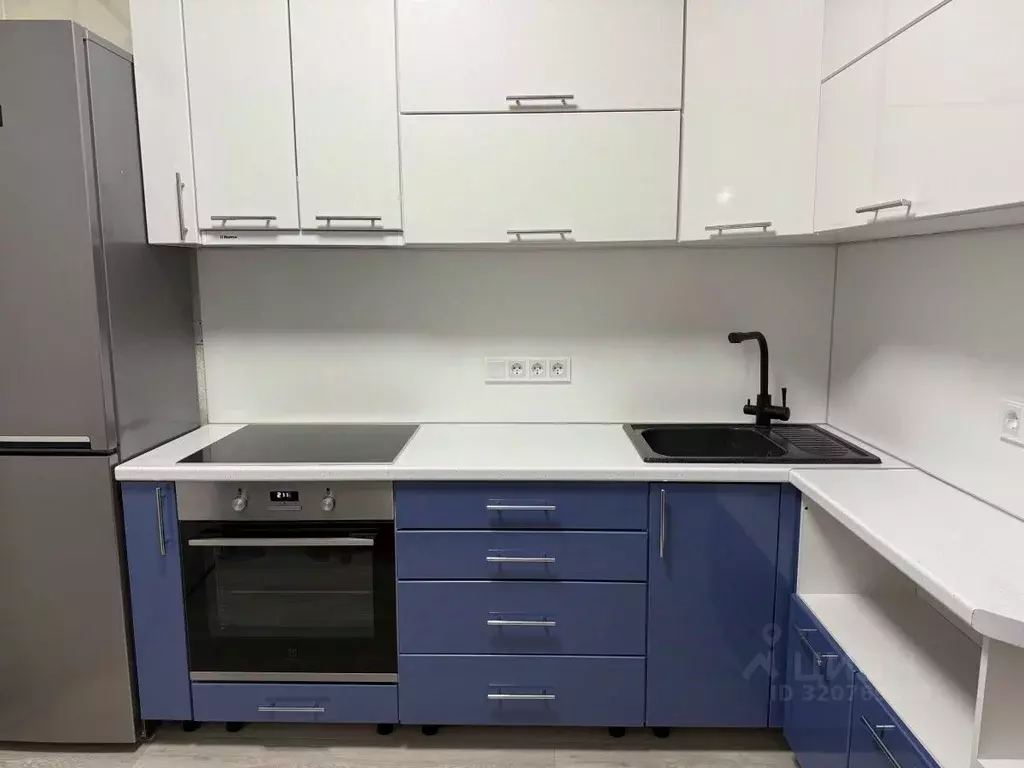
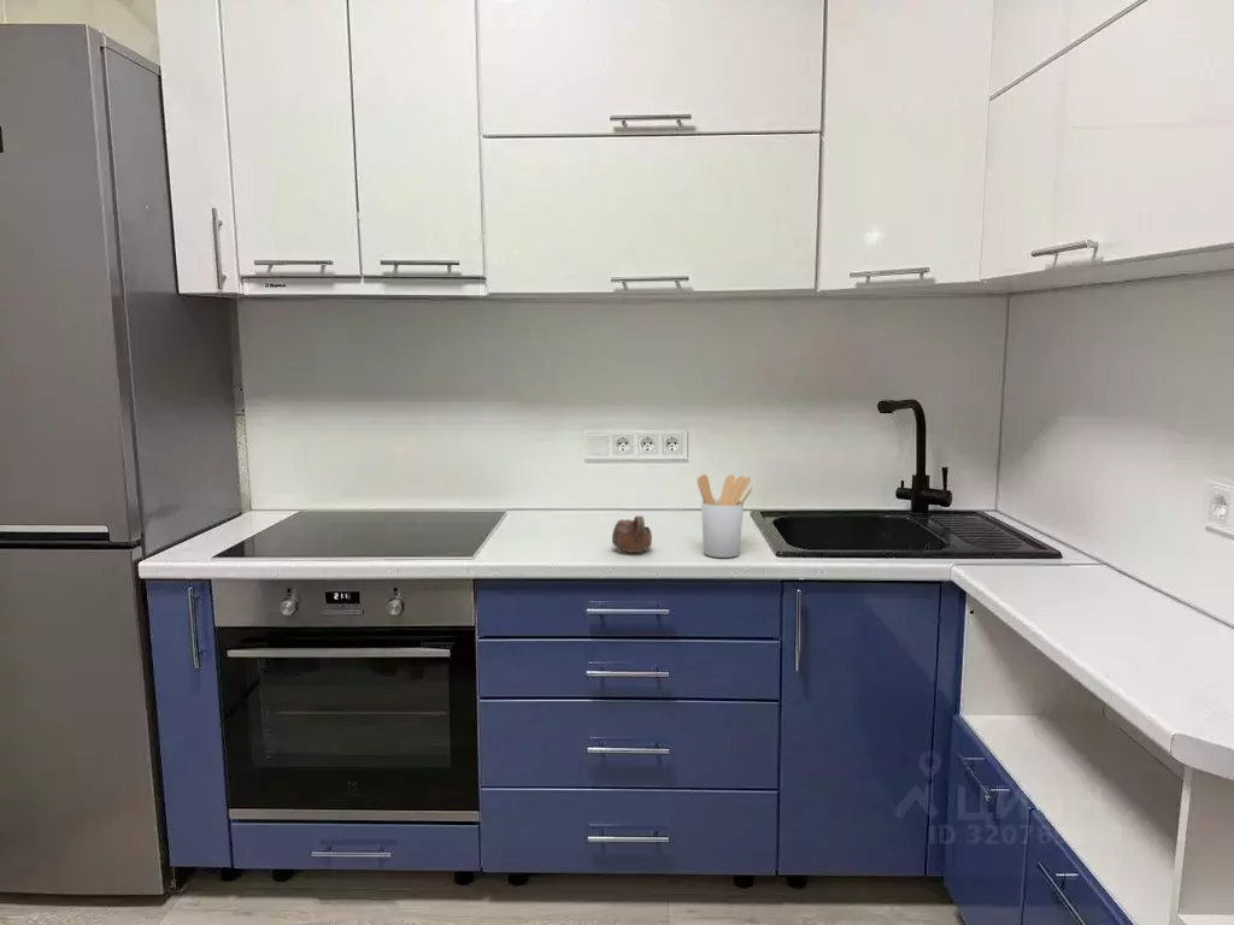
+ utensil holder (727, 513)
+ cup (630, 531)
